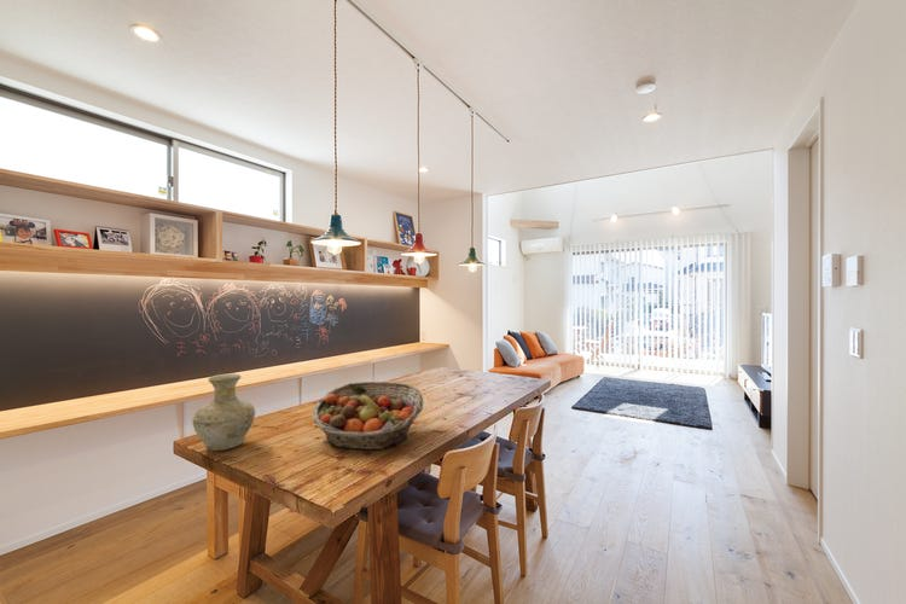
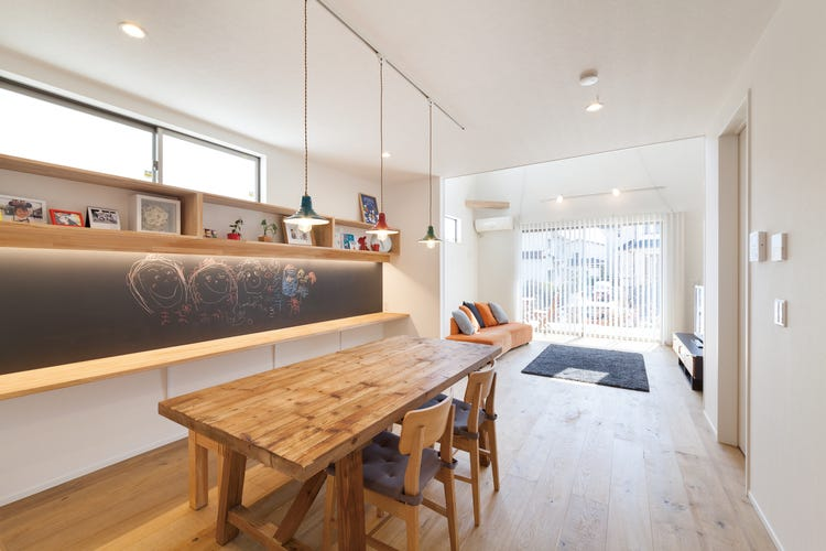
- fruit basket (368, 413)
- vase (225, 411)
